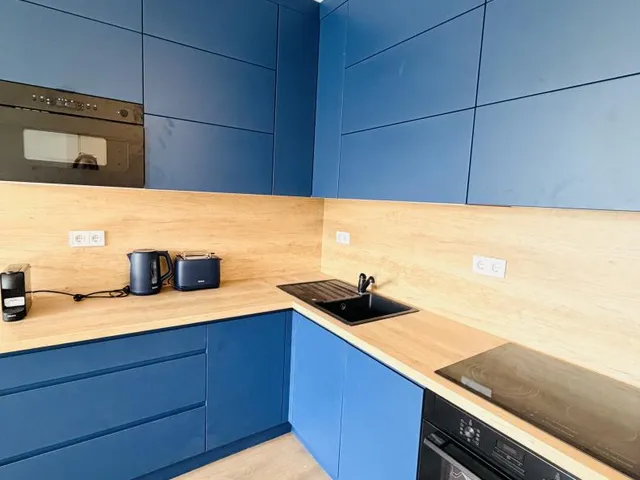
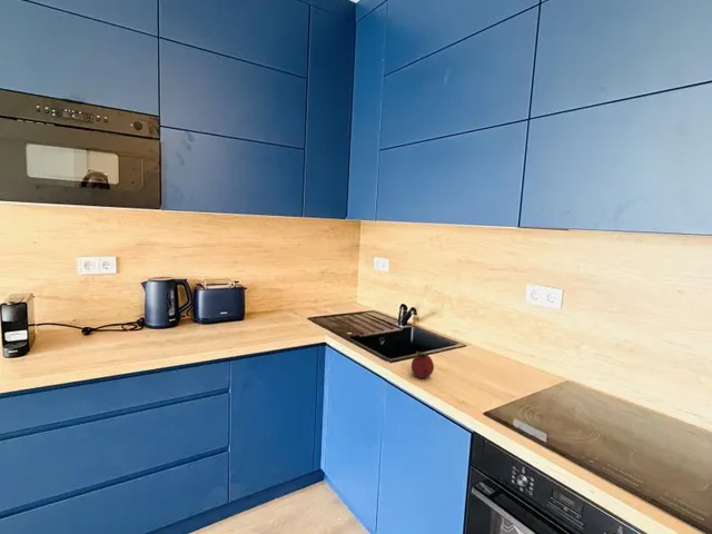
+ fruit (422, 364)
